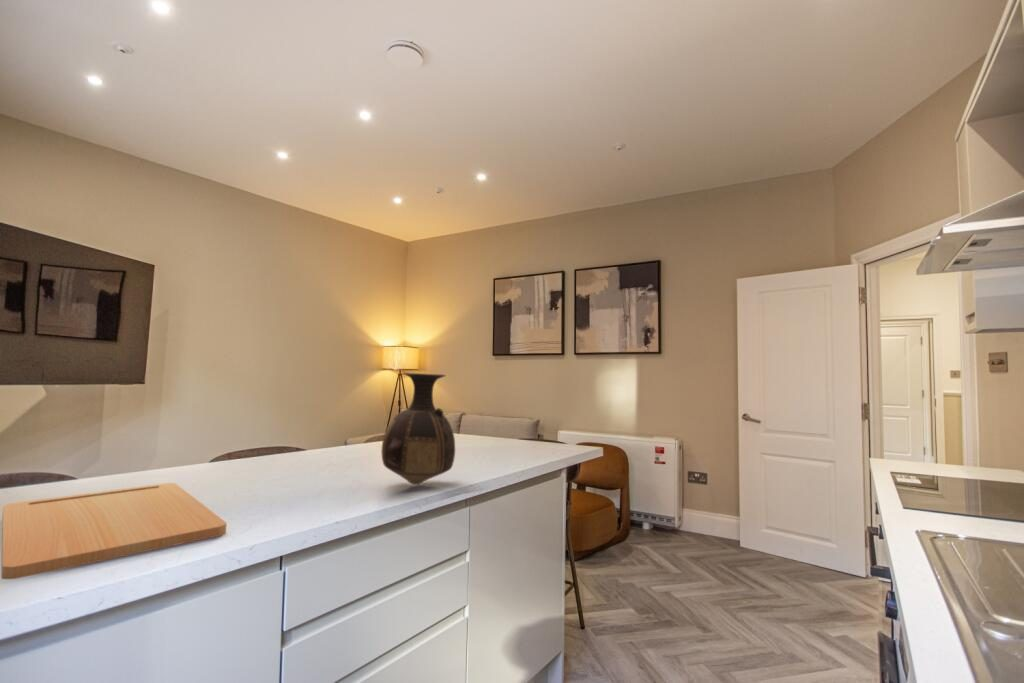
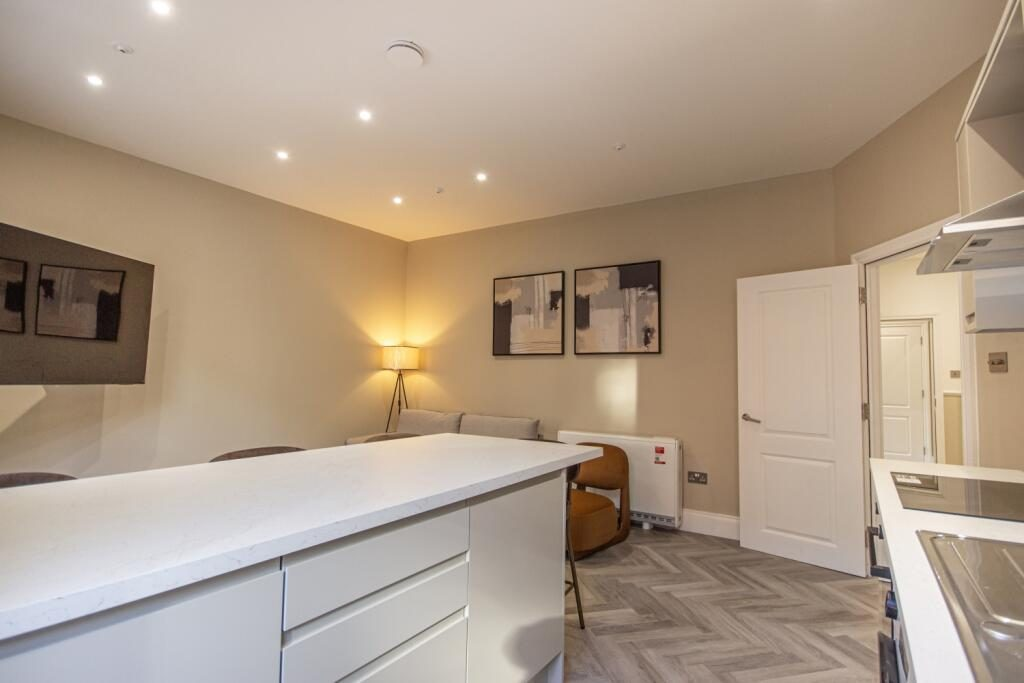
- vase (420, 428)
- cutting board (111, 519)
